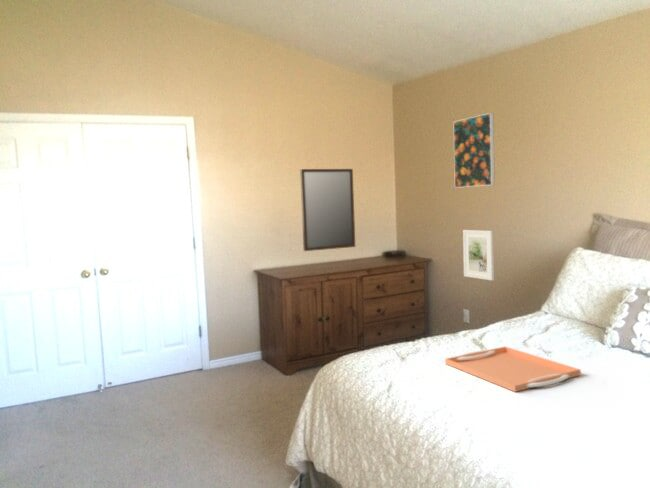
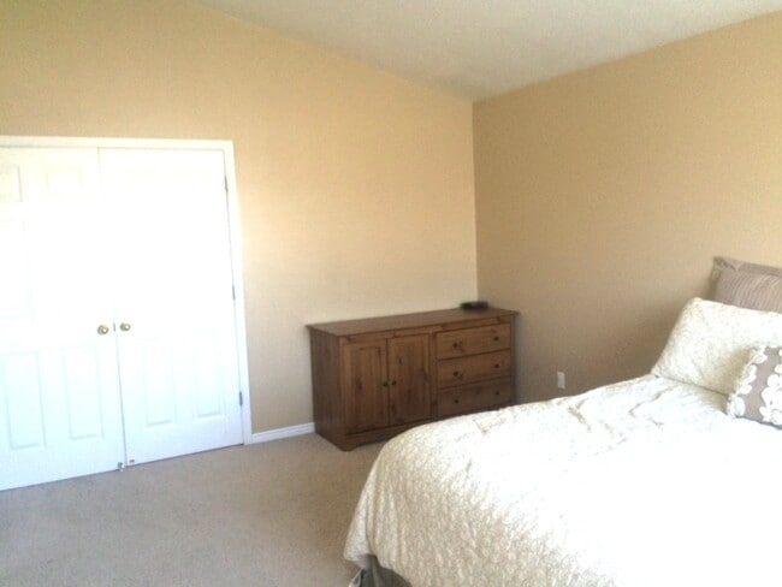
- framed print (478, 254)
- home mirror (328, 209)
- serving tray (509, 366)
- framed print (473, 152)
